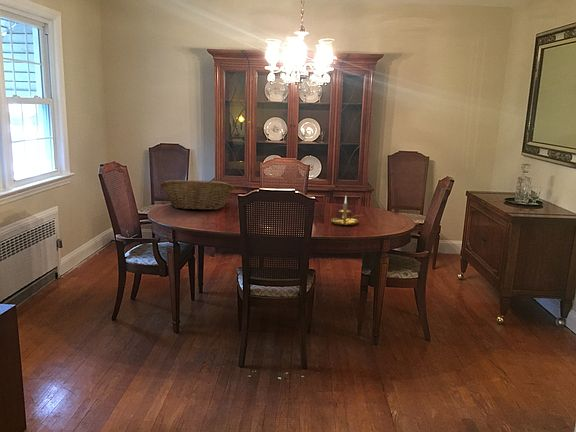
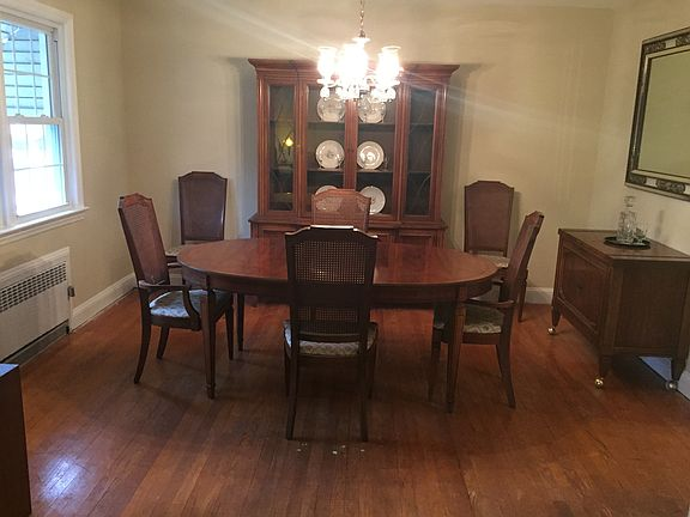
- fruit basket (197, 192)
- candle holder (346, 209)
